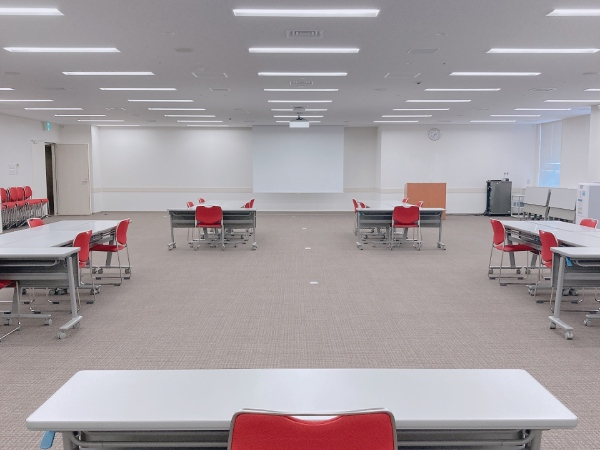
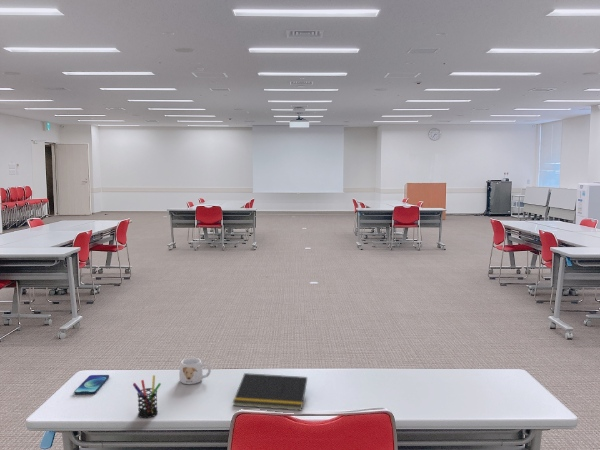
+ smartphone (92, 384)
+ mug (195, 370)
+ pen holder (149, 395)
+ notepad (271, 390)
